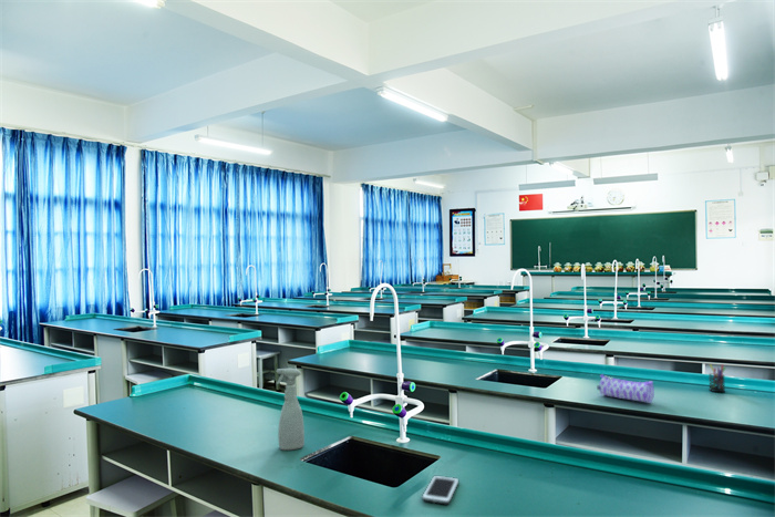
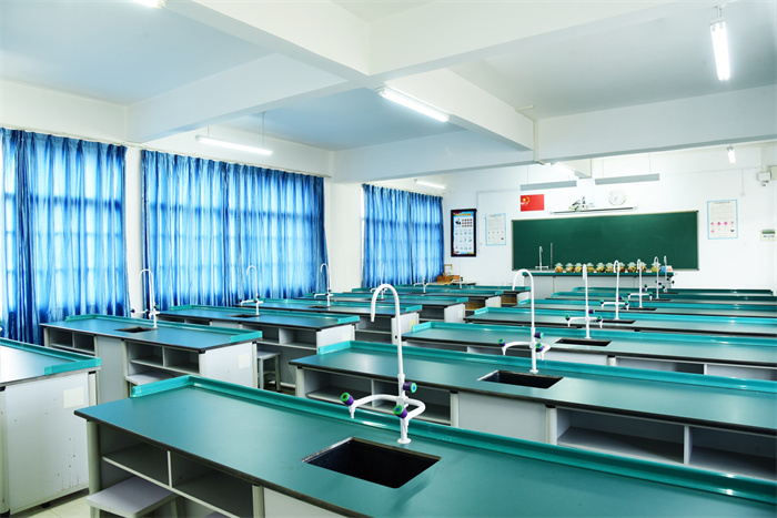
- cell phone (441, 488)
- spray bottle (290, 407)
- pen holder (719, 376)
- pencil case (626, 387)
